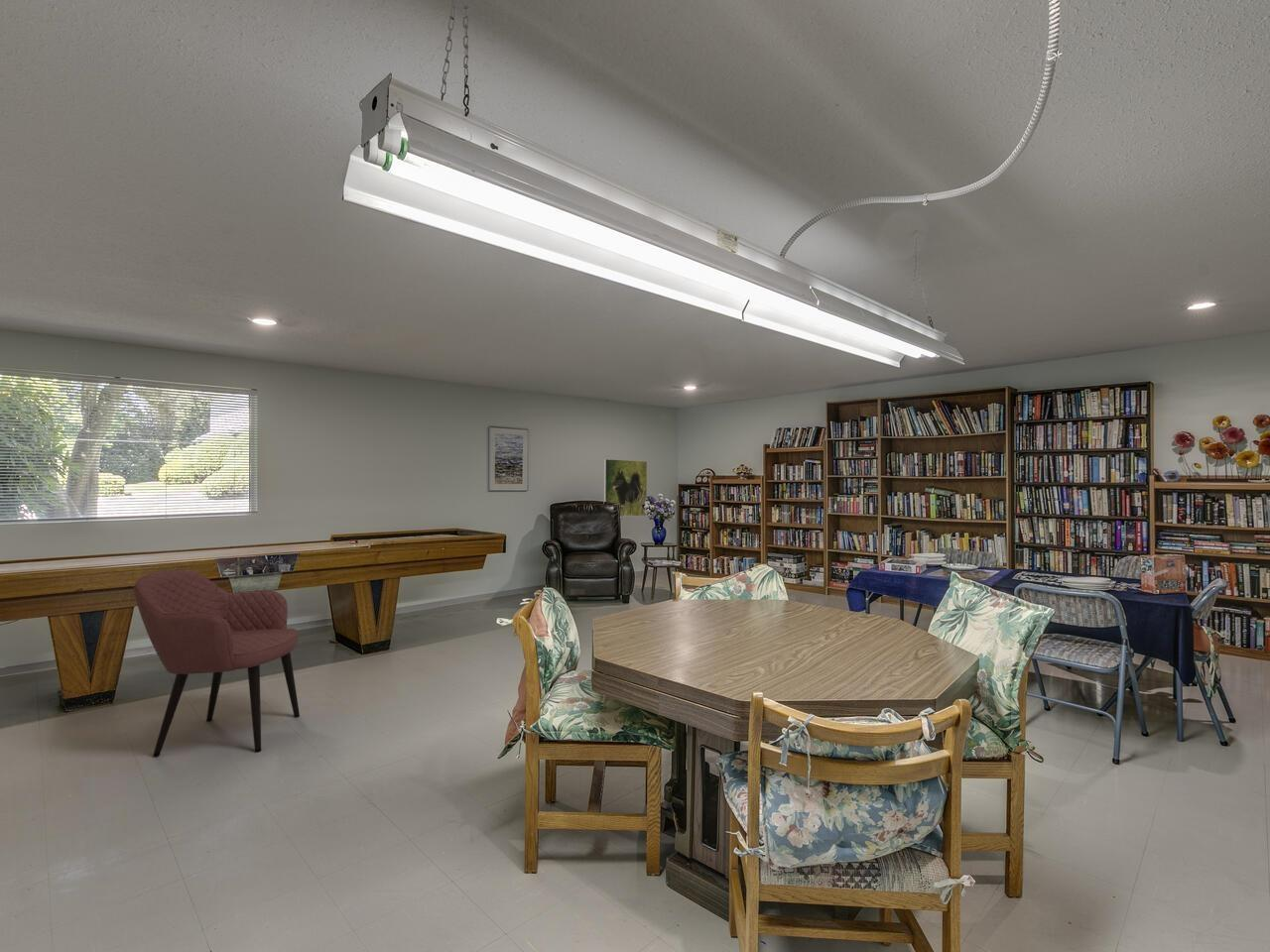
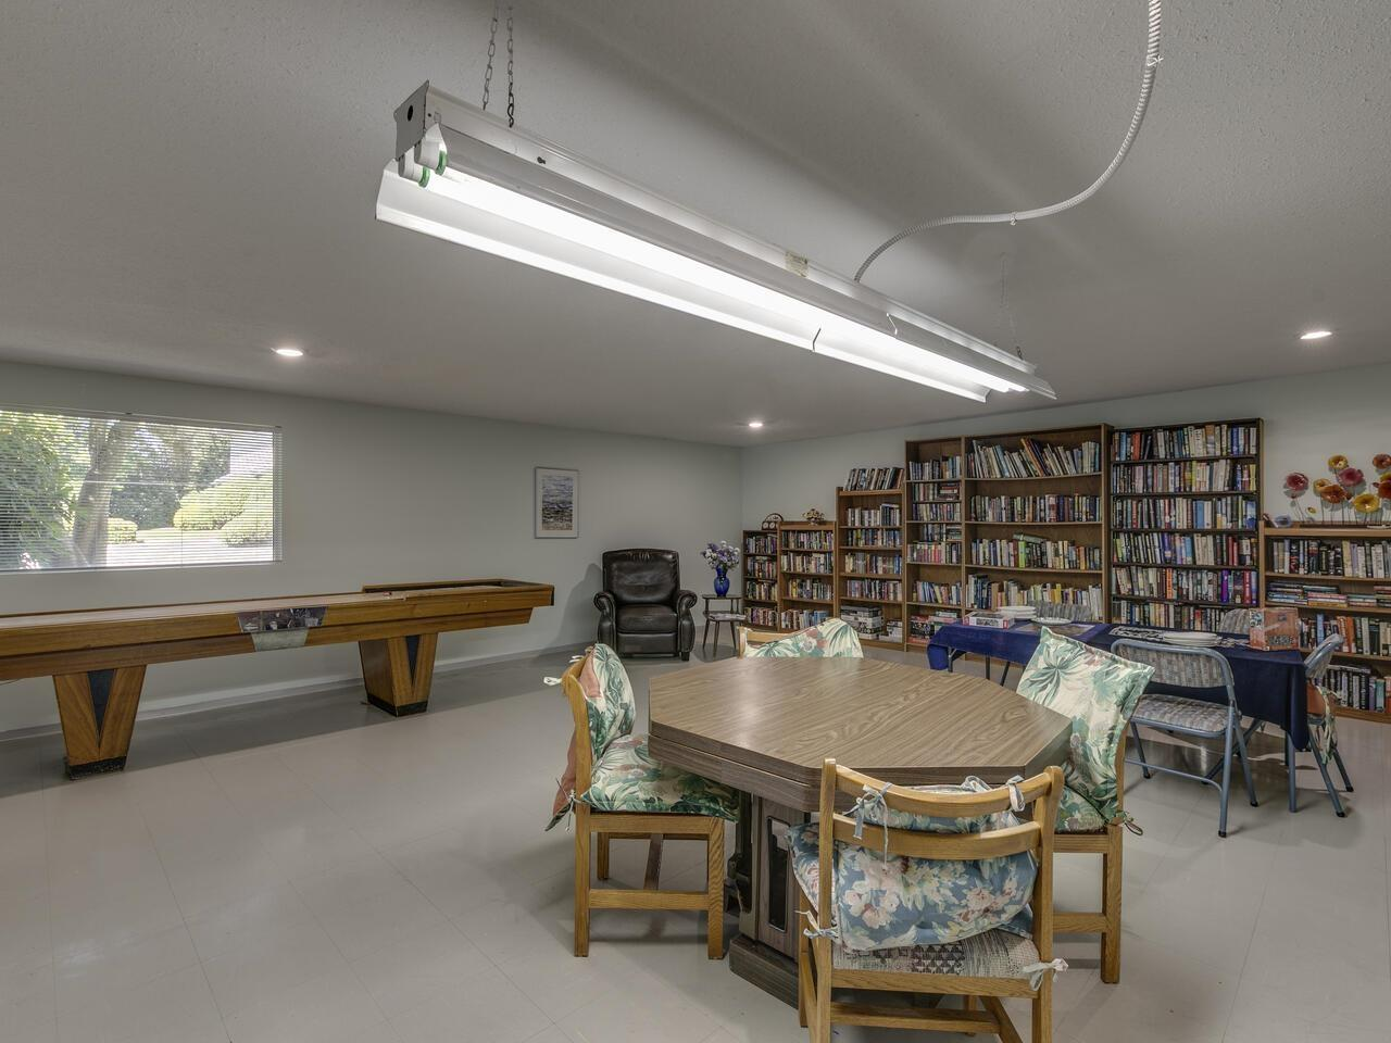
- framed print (626, 488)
- armchair (223, 653)
